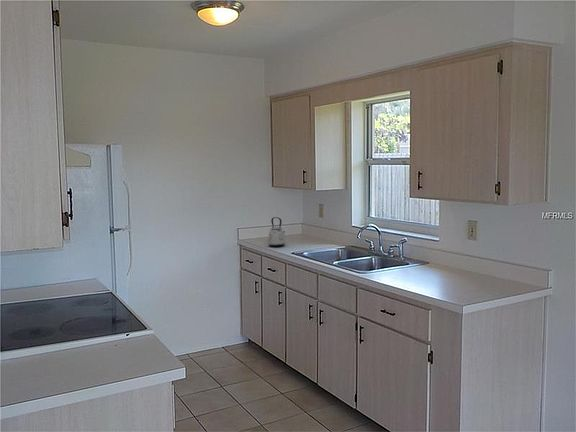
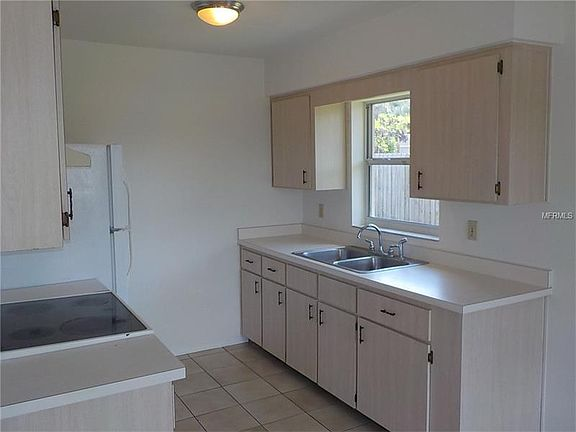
- kettle (278, 232)
